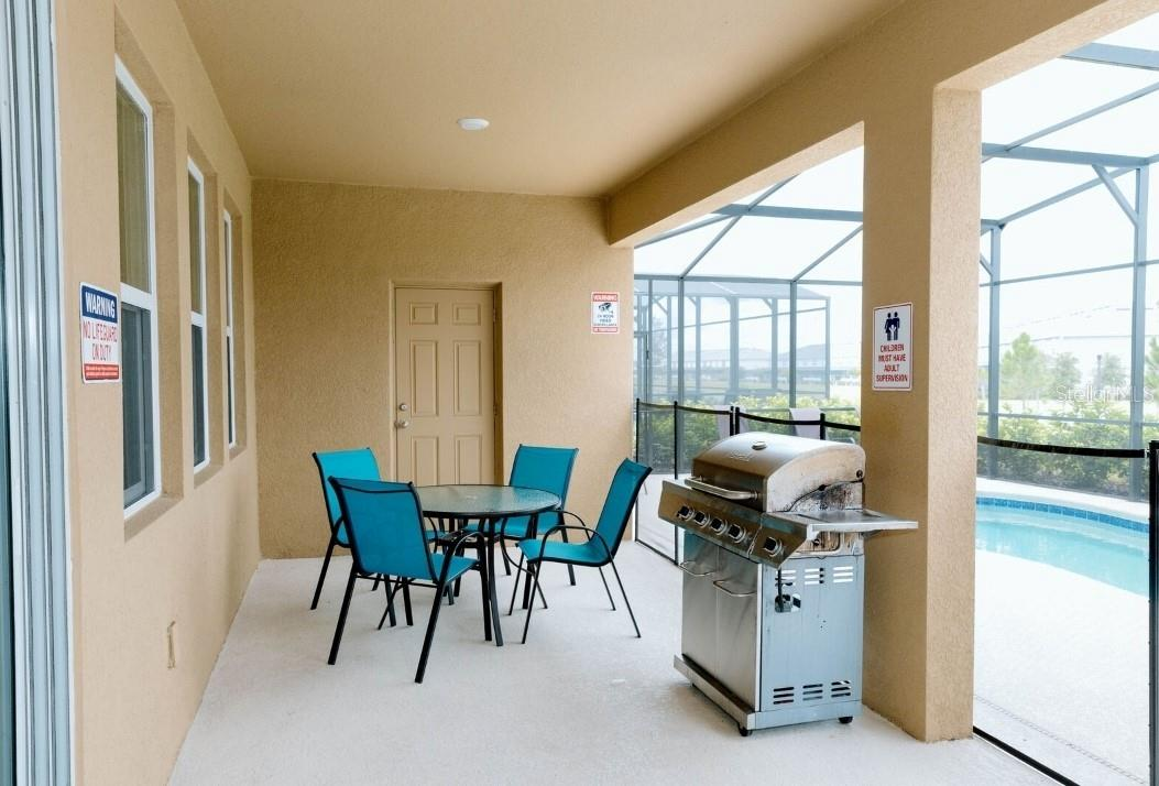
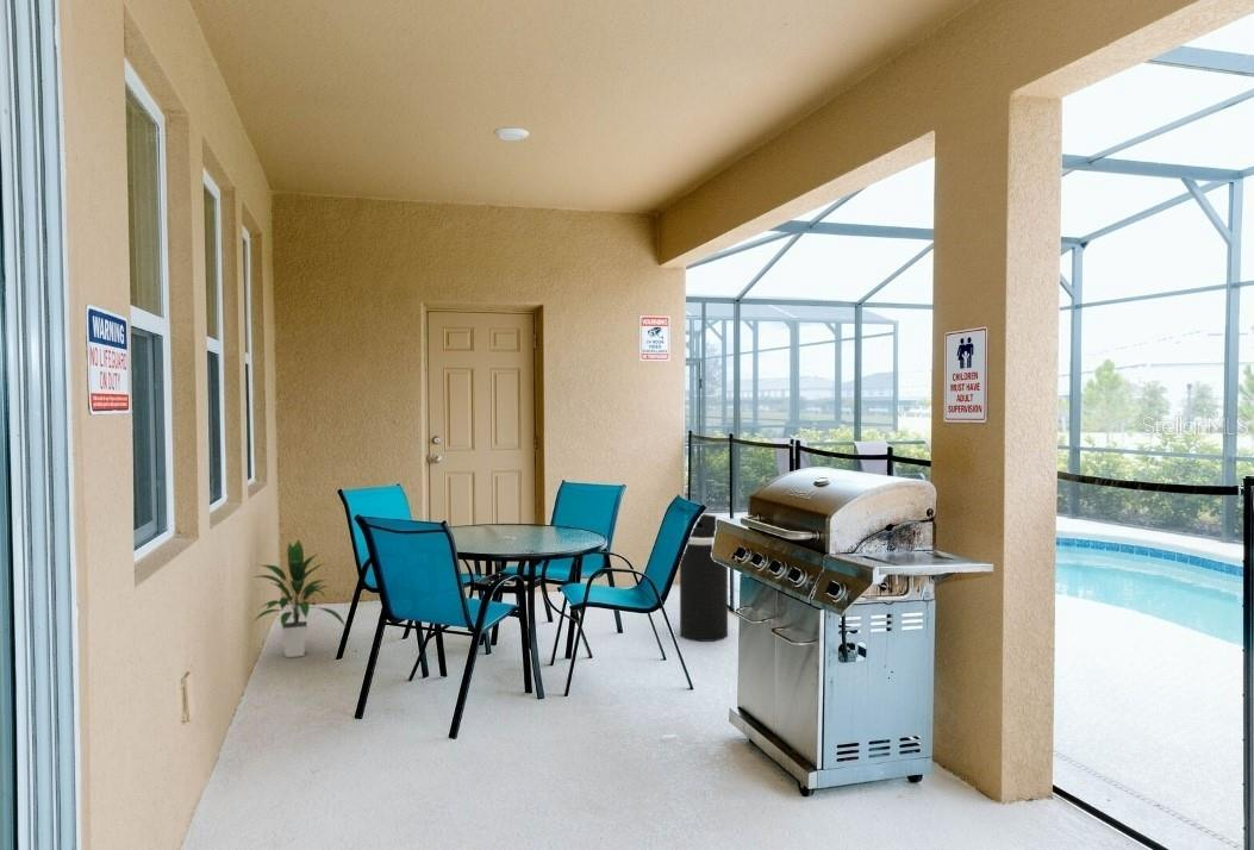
+ trash can (703, 574)
+ indoor plant (298, 598)
